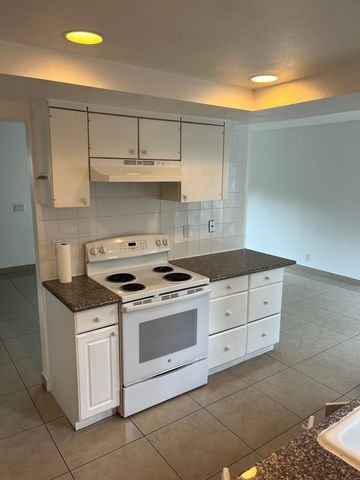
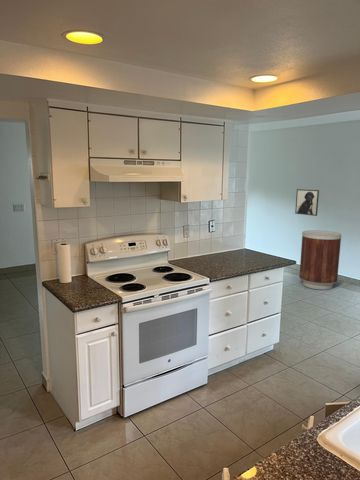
+ trash can (319, 259)
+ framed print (306, 202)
